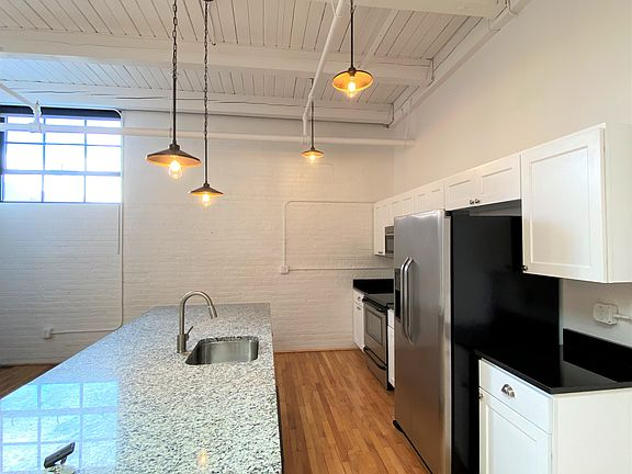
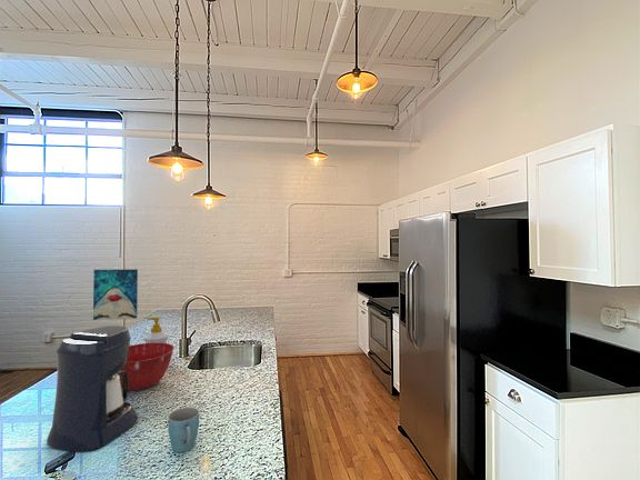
+ mixing bowl (140, 367)
+ mug (184, 432)
+ coffee maker (96, 381)
+ soap bottle (156, 338)
+ wall art (116, 293)
